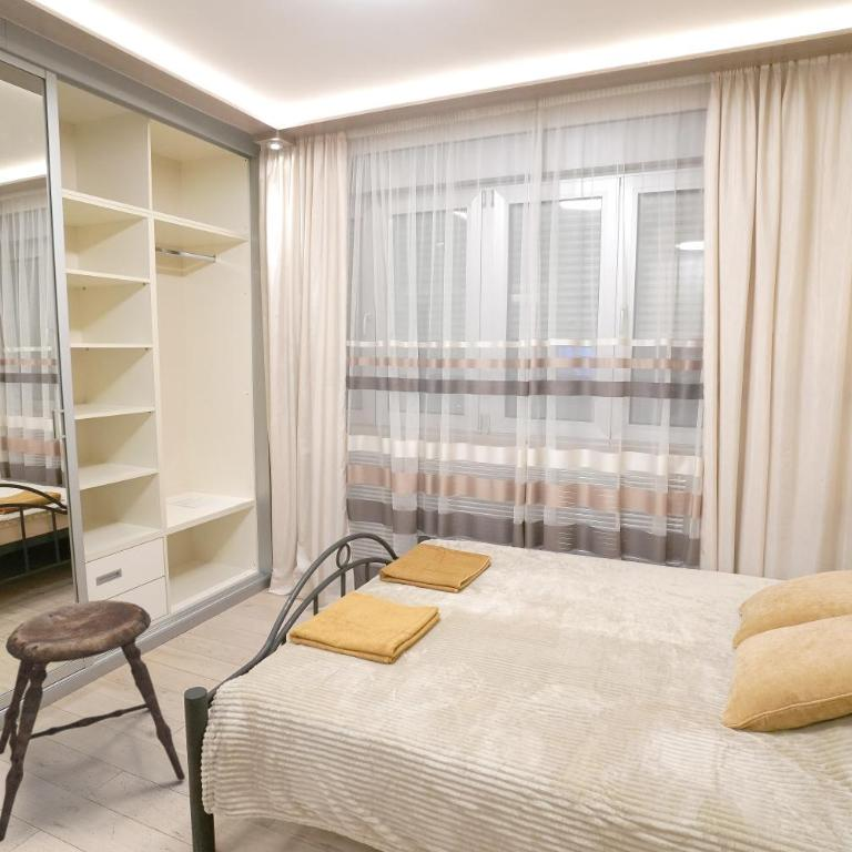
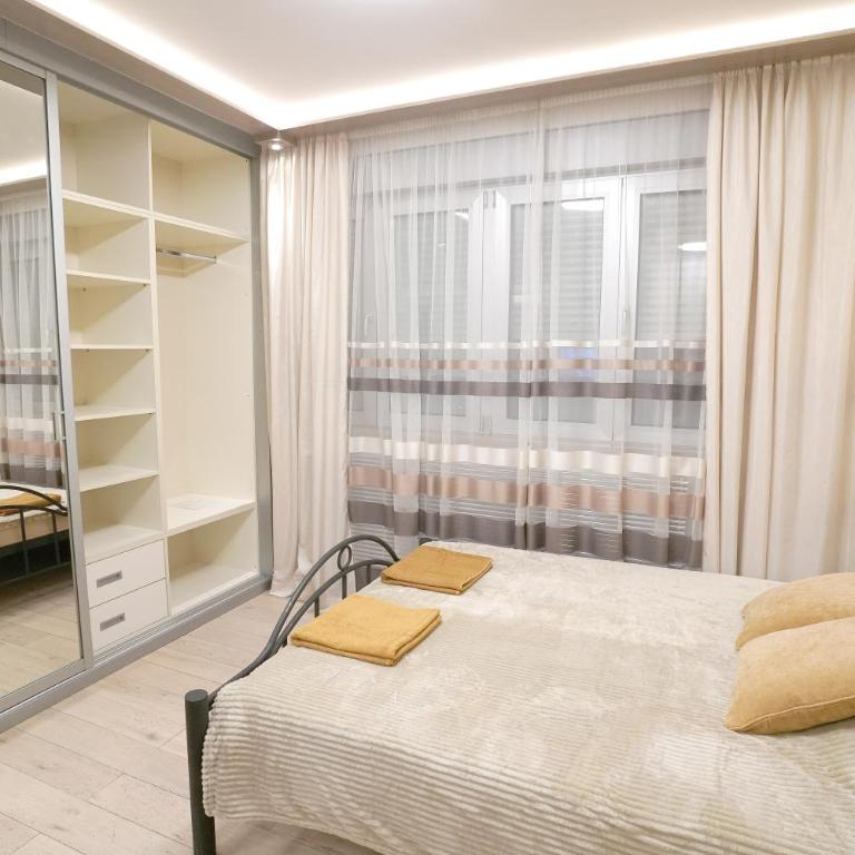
- stool (89, 717)
